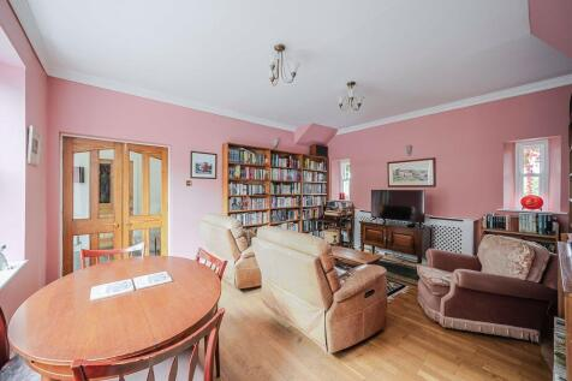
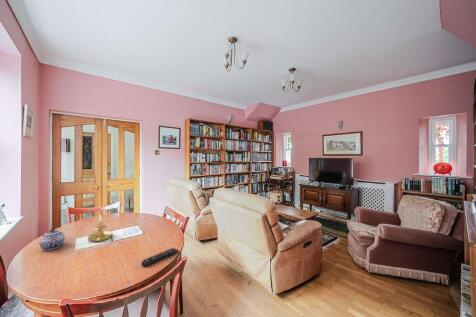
+ teapot (52, 238)
+ candle holder (100, 226)
+ remote control (161, 256)
